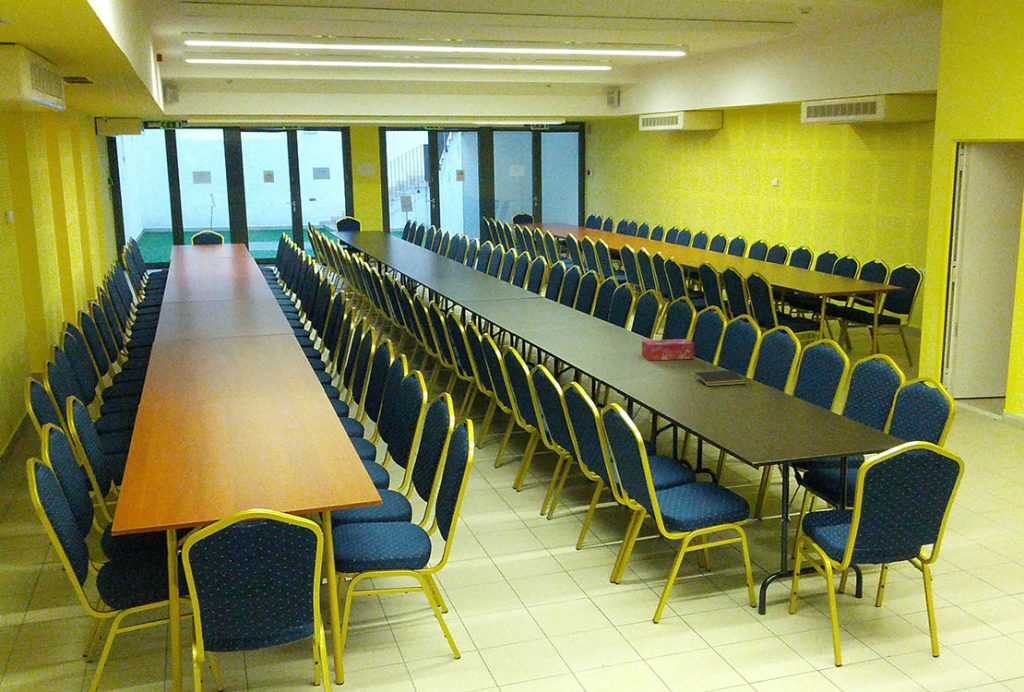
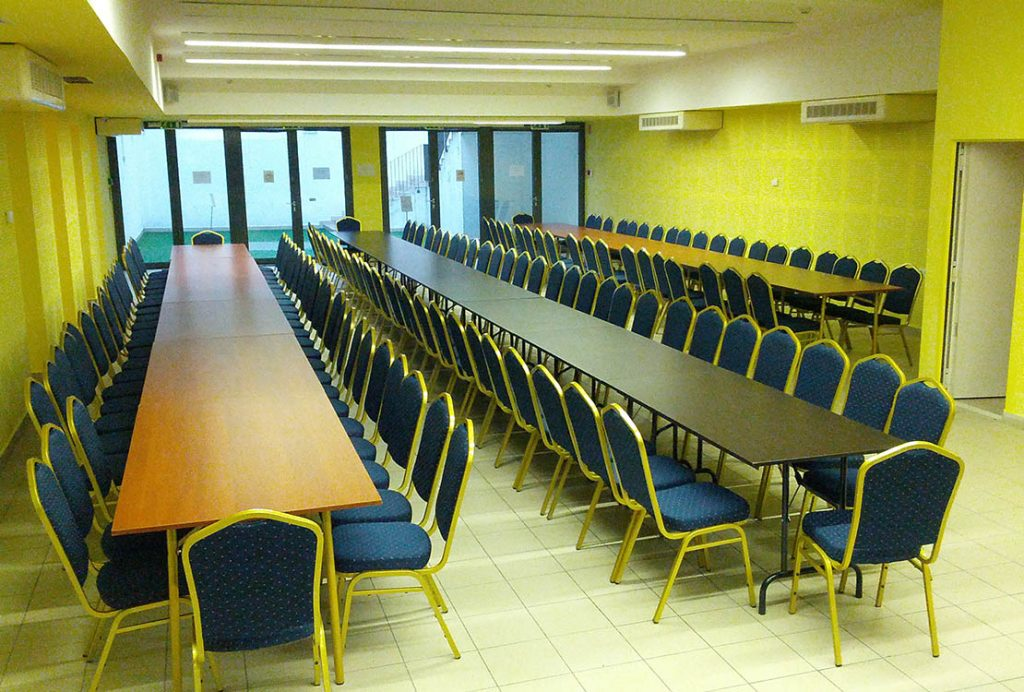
- notepad (720, 378)
- tissue box (667, 349)
